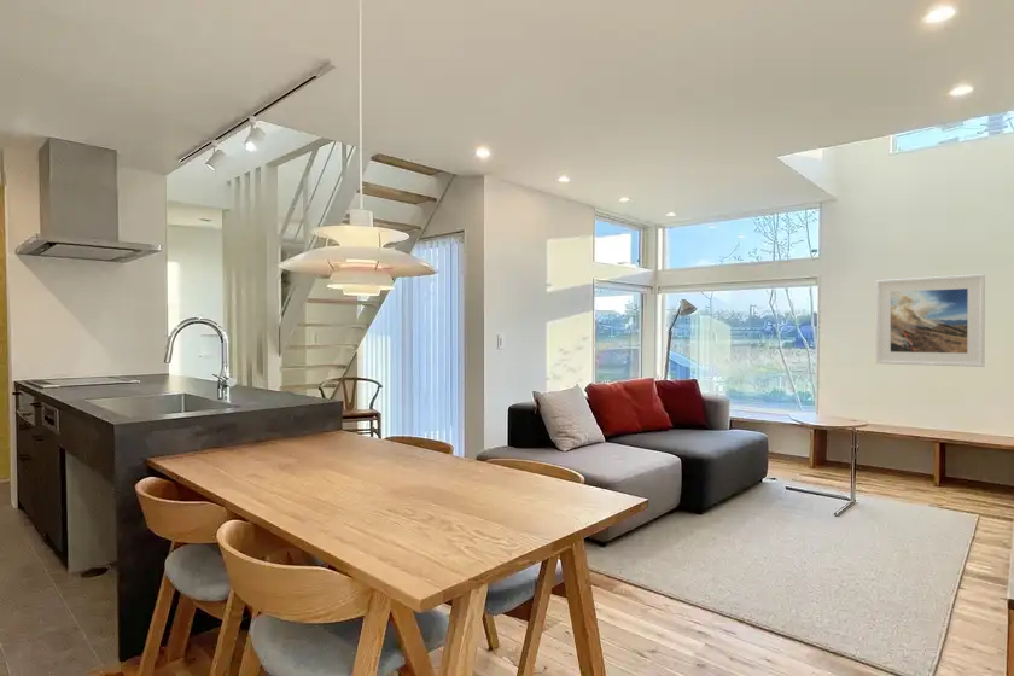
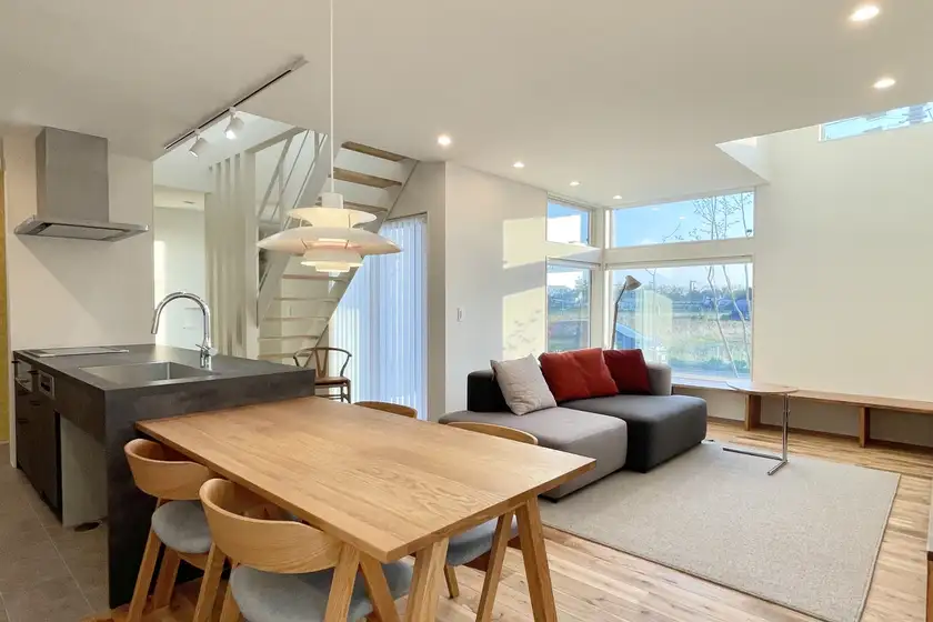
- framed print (927, 321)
